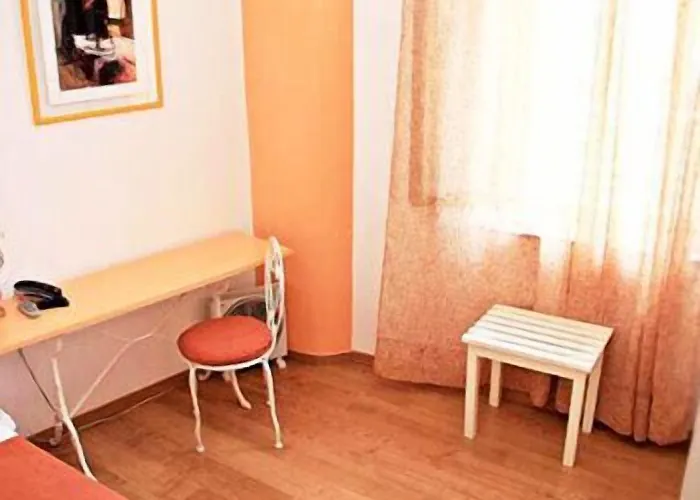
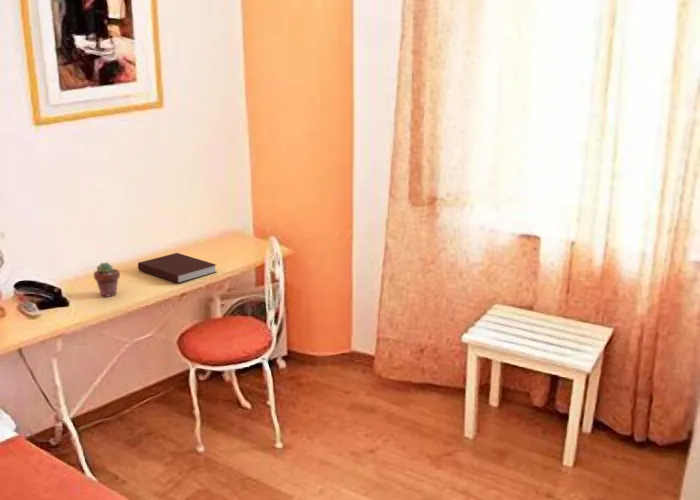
+ potted succulent (107, 278)
+ notebook (177, 267)
